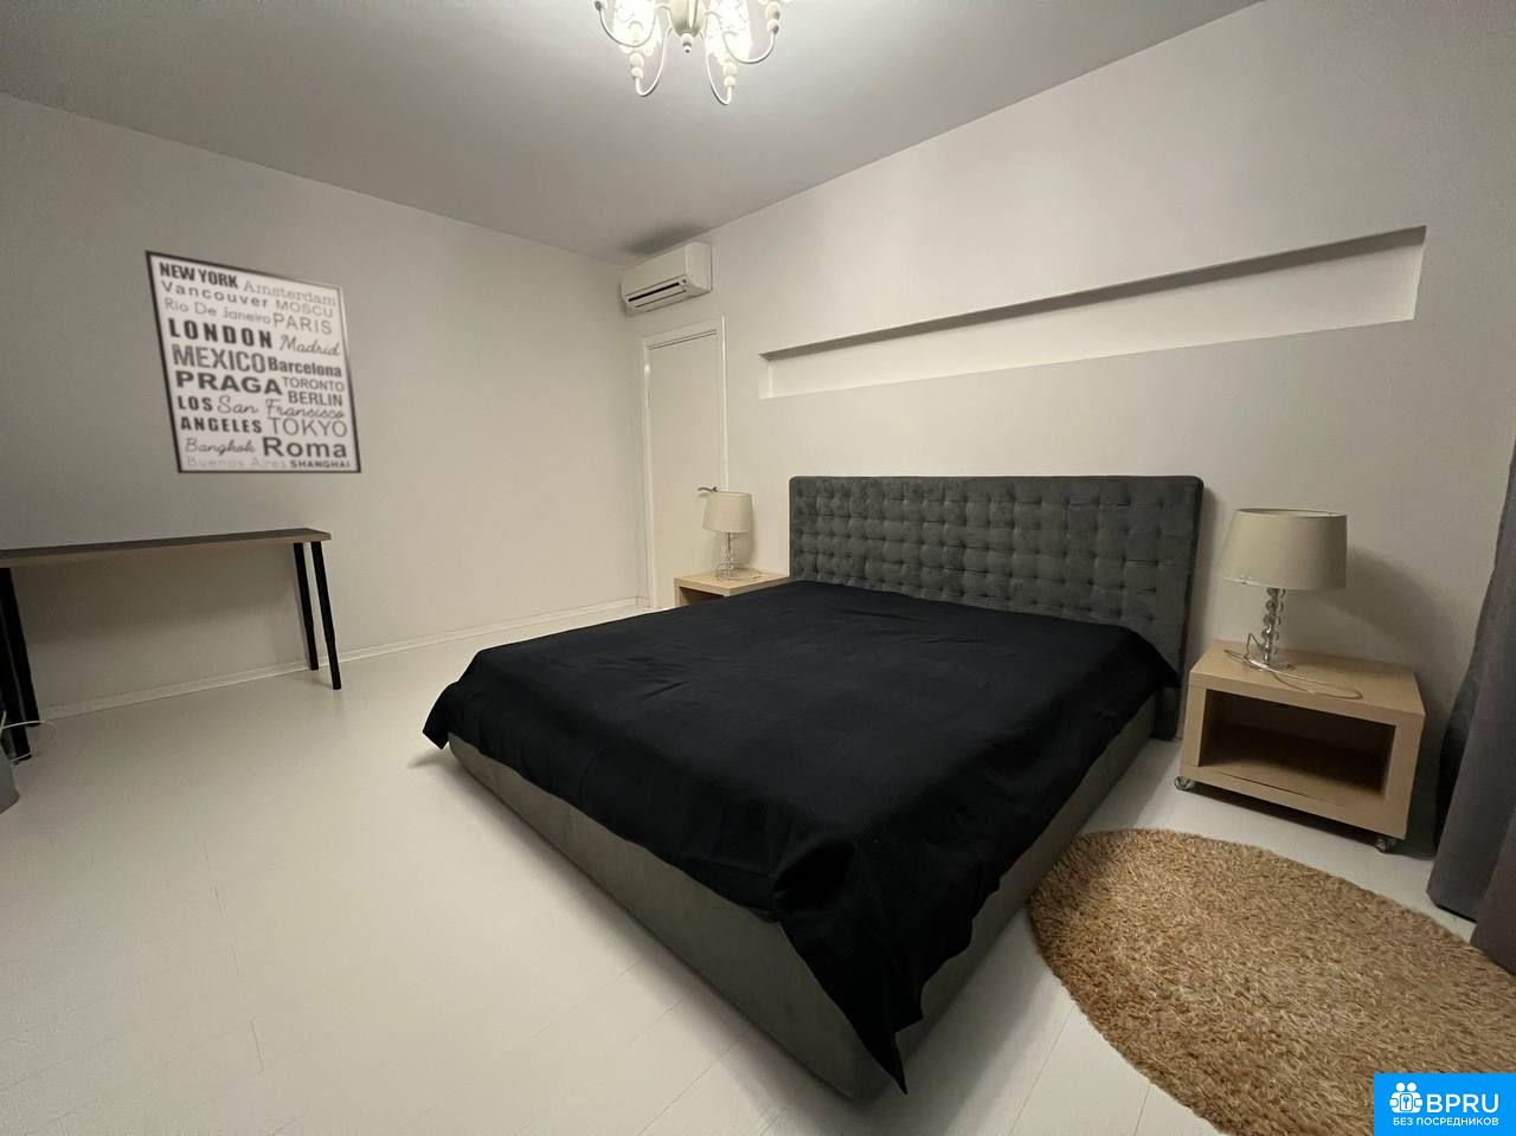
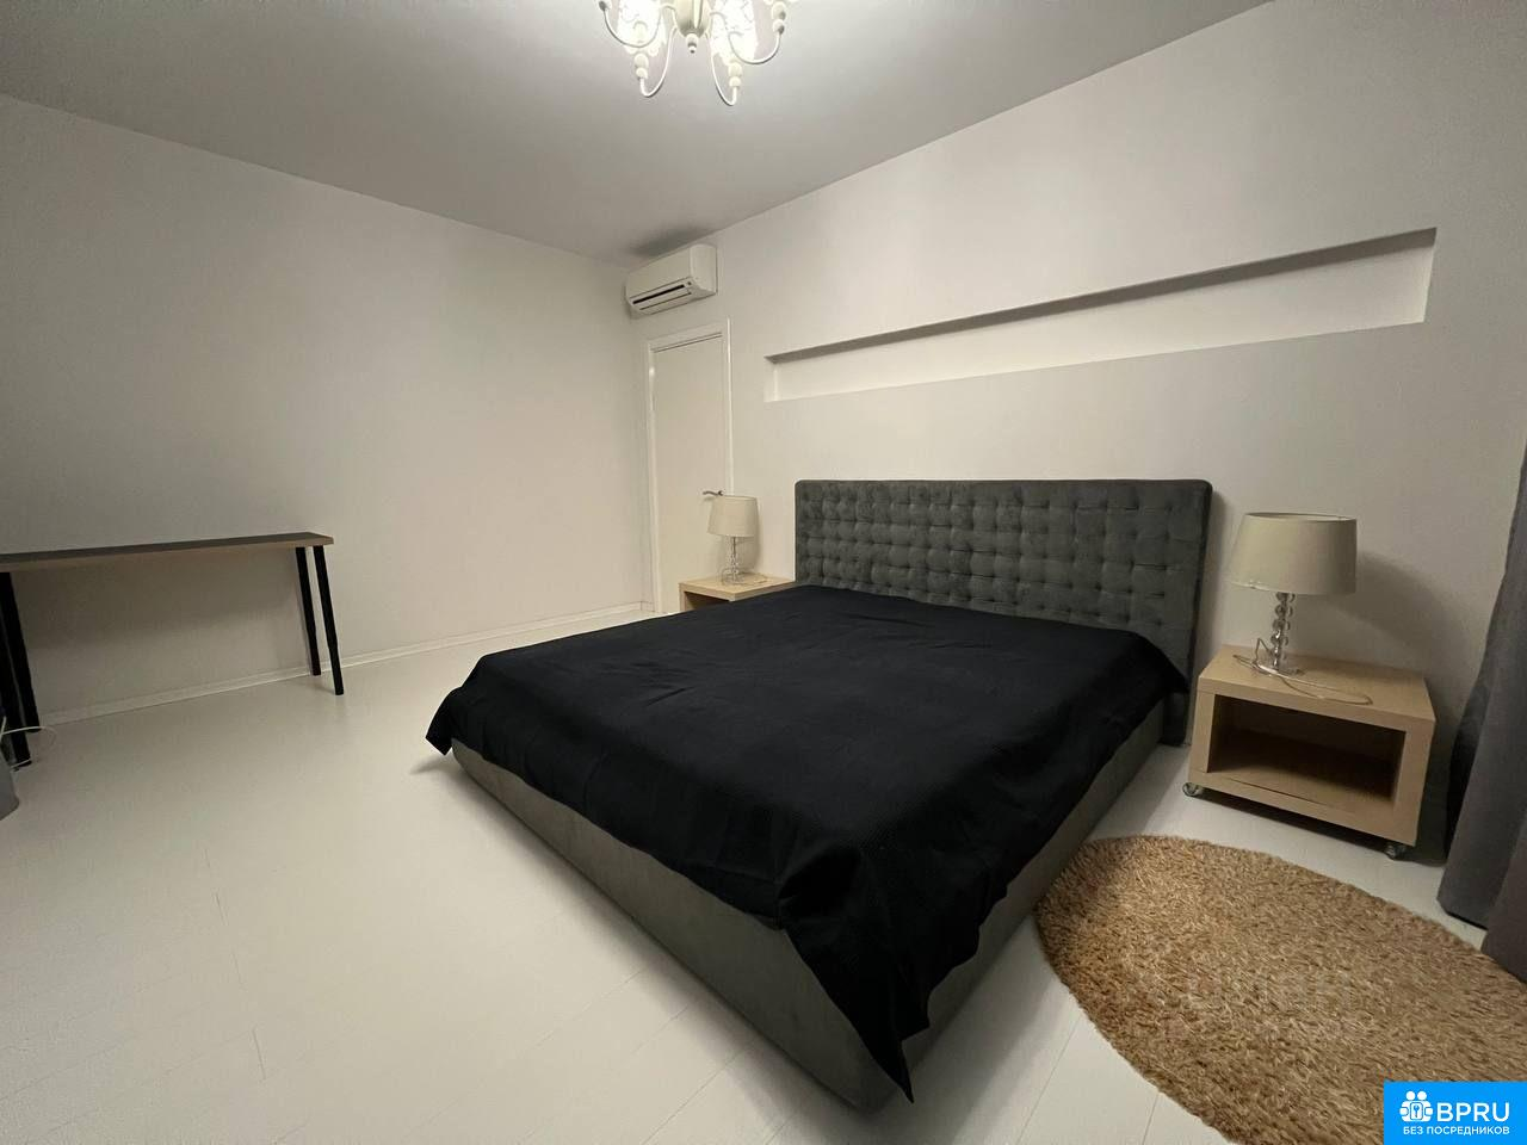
- wall art (264, 373)
